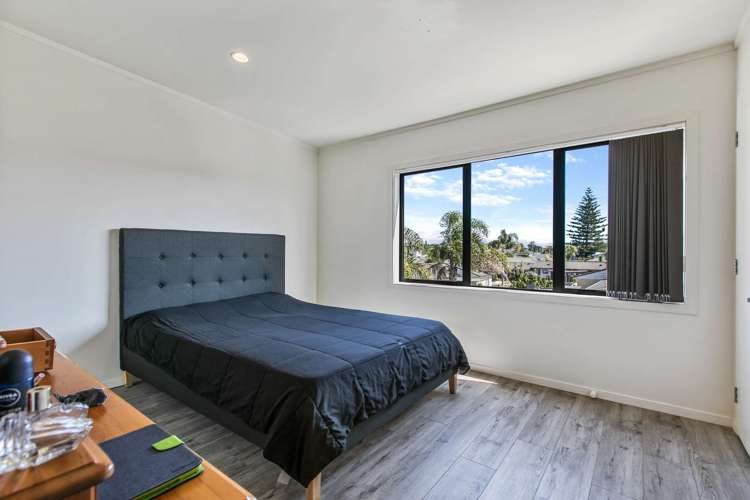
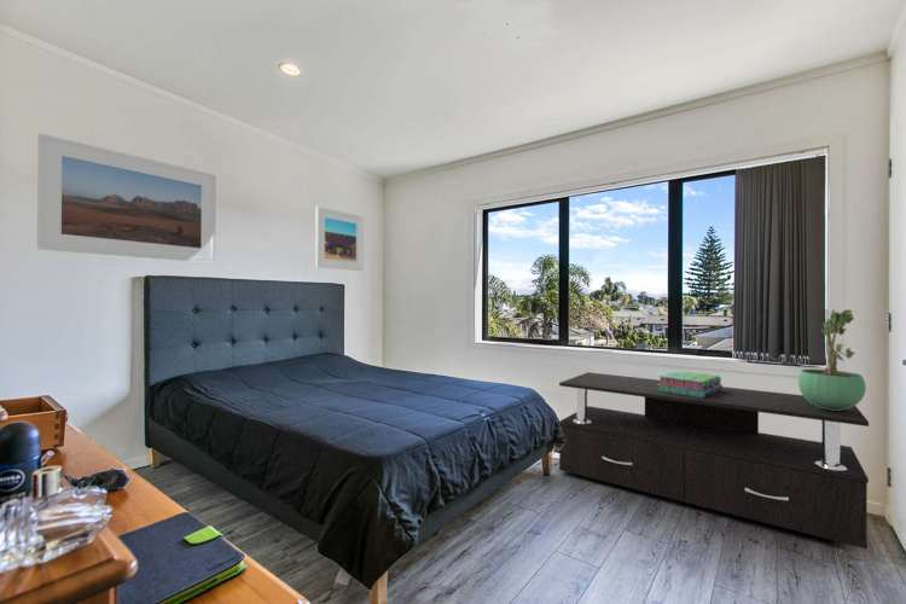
+ stack of books (690, 382)
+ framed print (138, 207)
+ potted plant (830, 358)
+ coffee table (691, 441)
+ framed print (341, 240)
